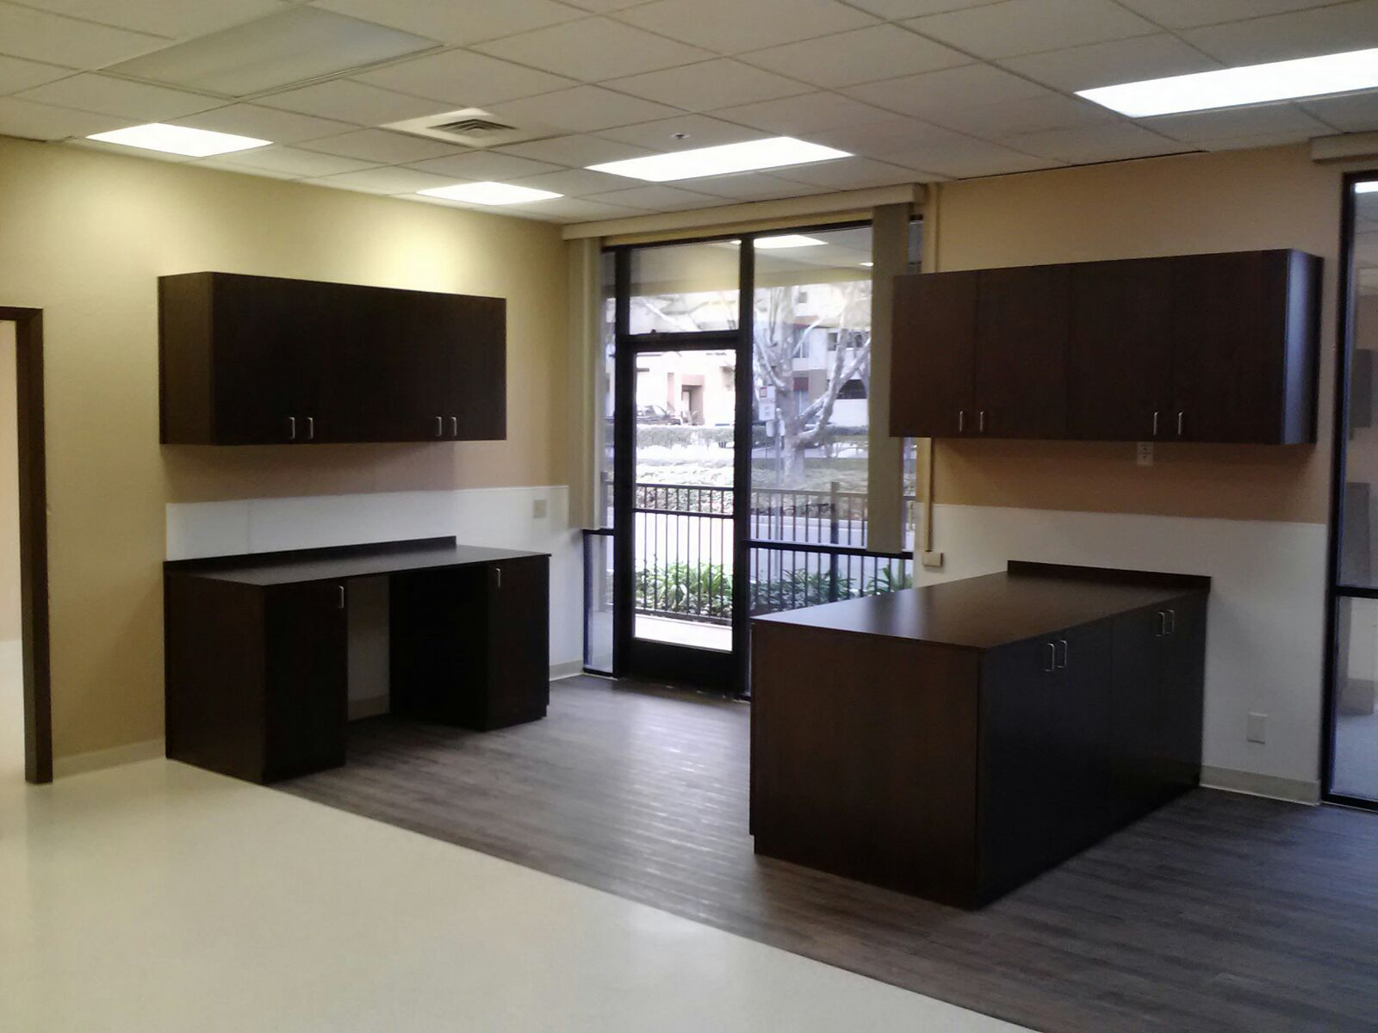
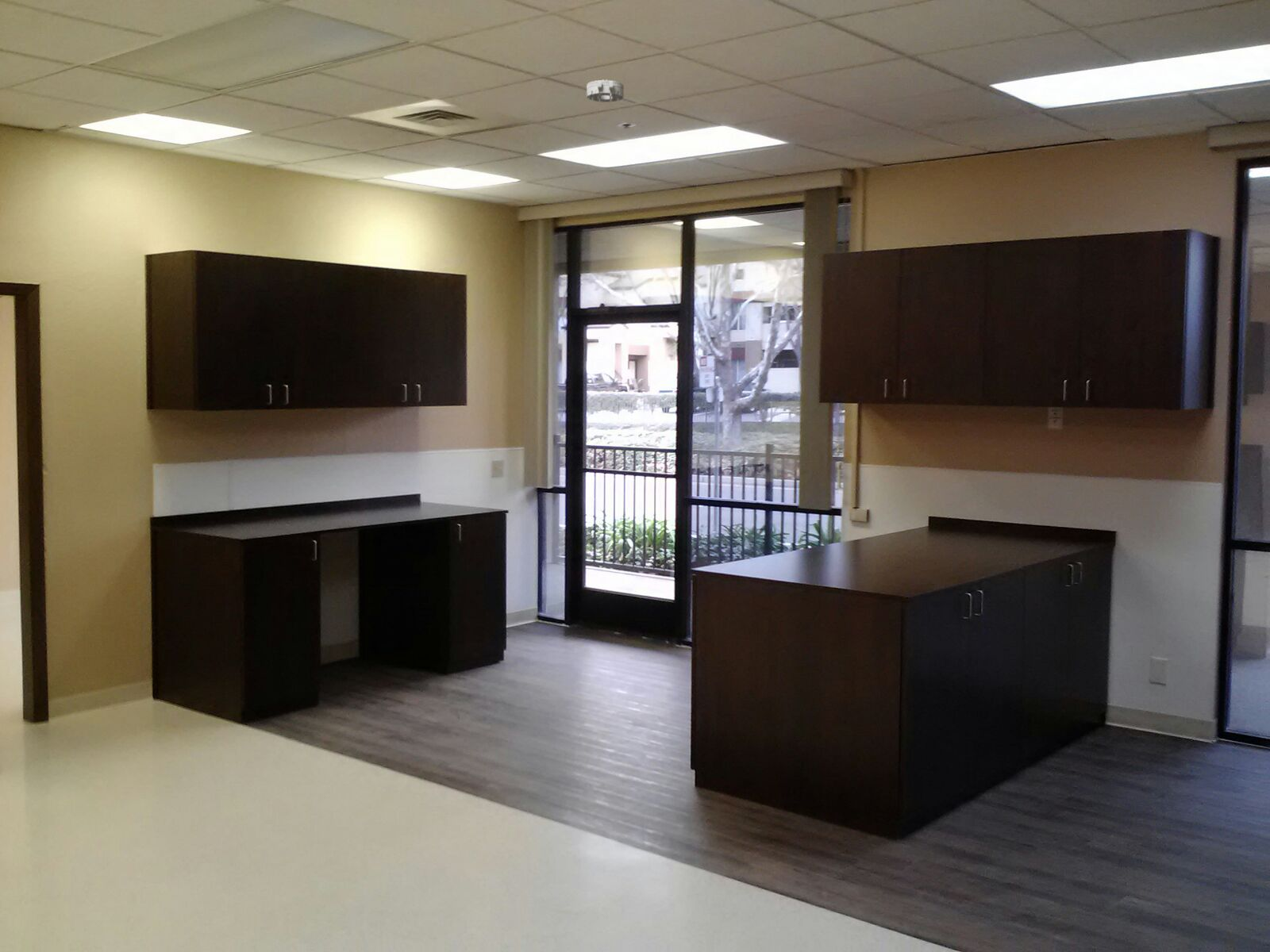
+ smoke detector (605, 90)
